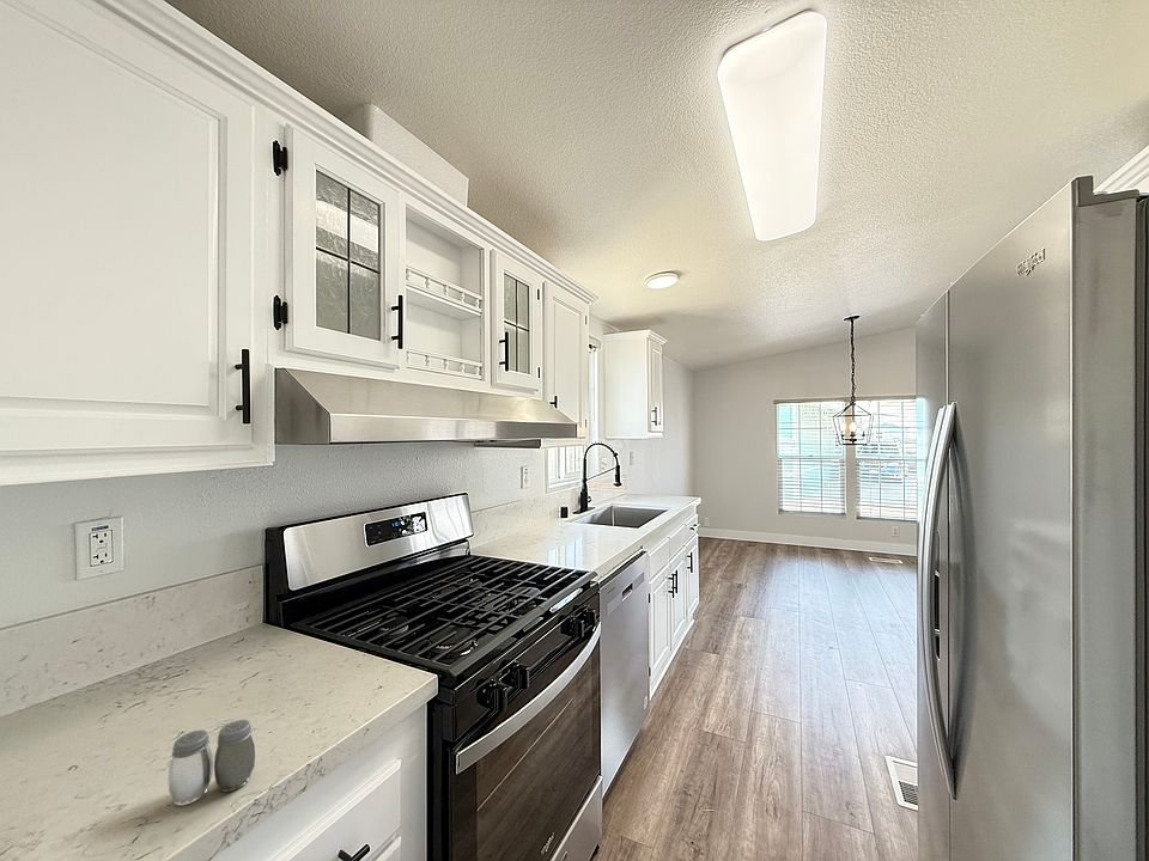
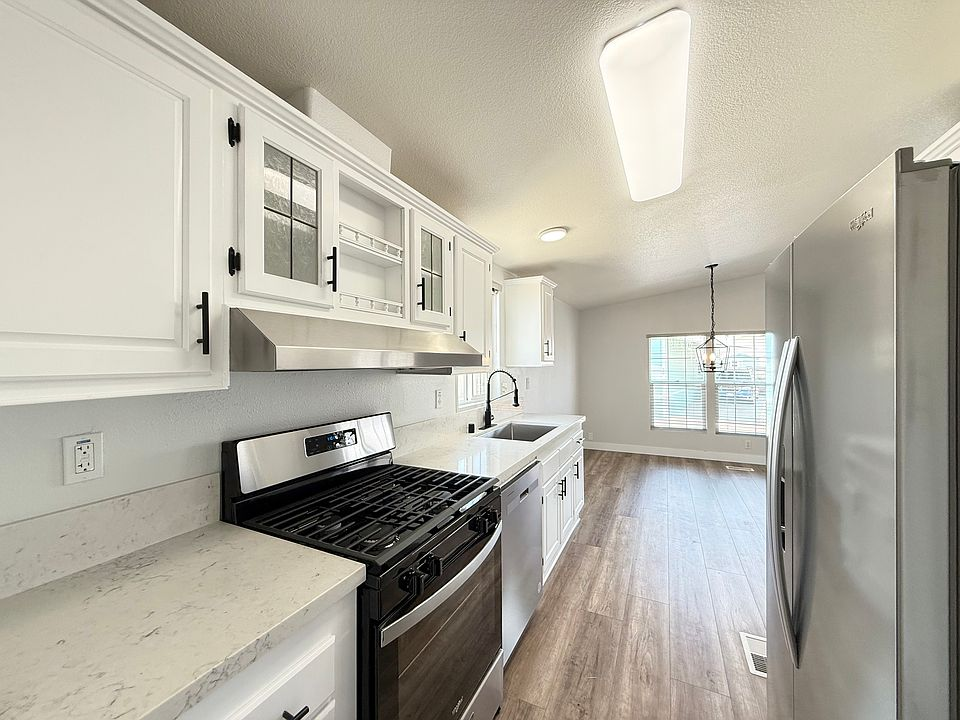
- salt and pepper shaker (212, 759)
